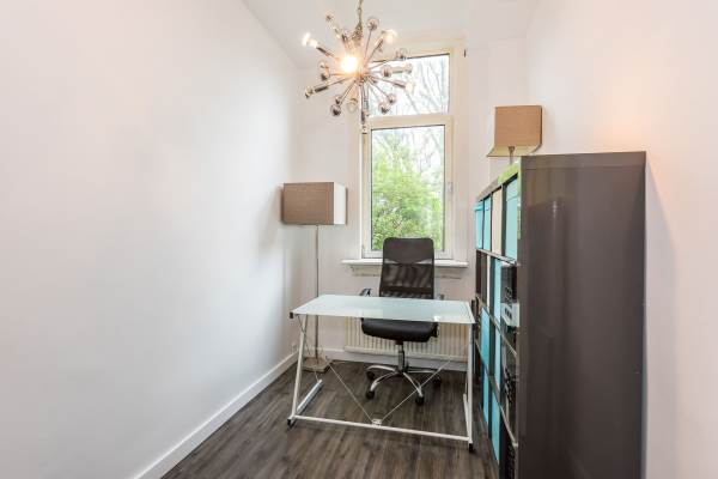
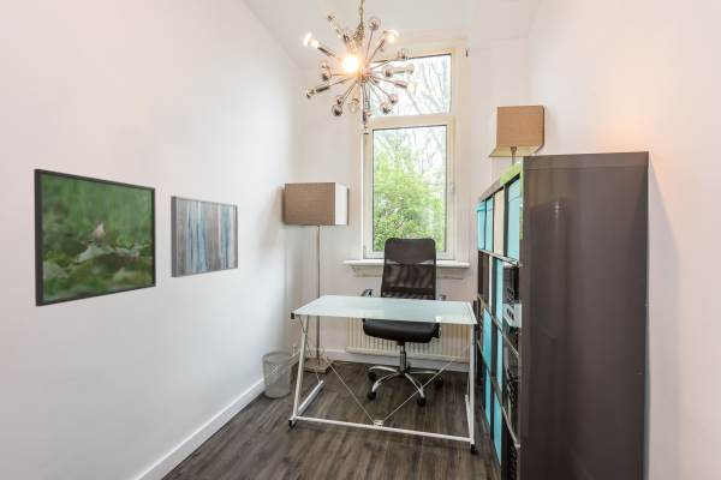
+ wastebasket (276, 374)
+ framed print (105, 236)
+ wall art (208, 236)
